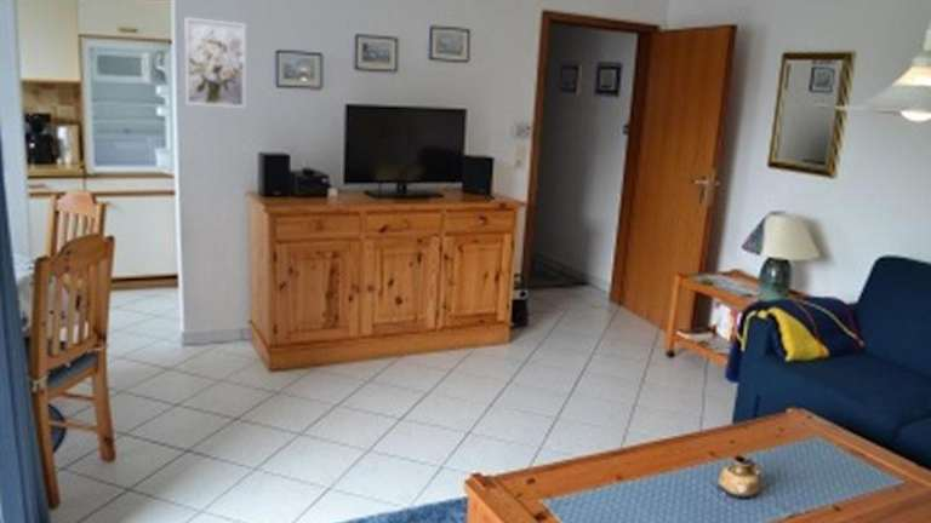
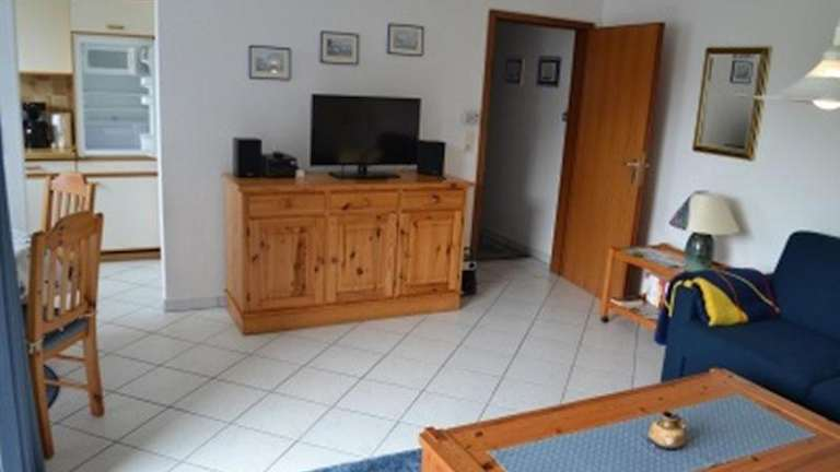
- wall art (215, 63)
